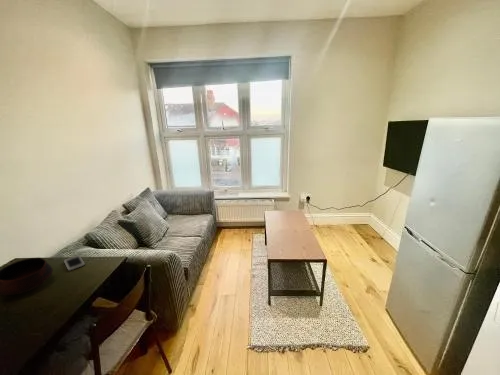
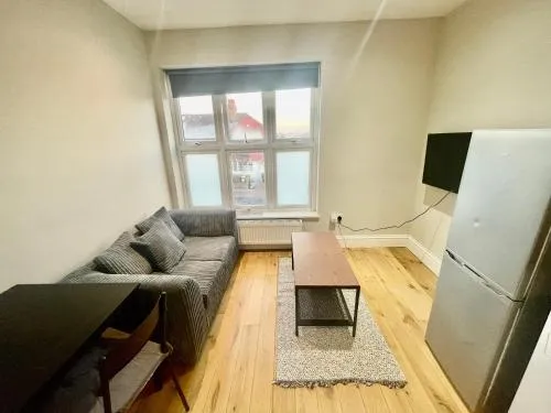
- bowl (24, 276)
- cell phone (74, 262)
